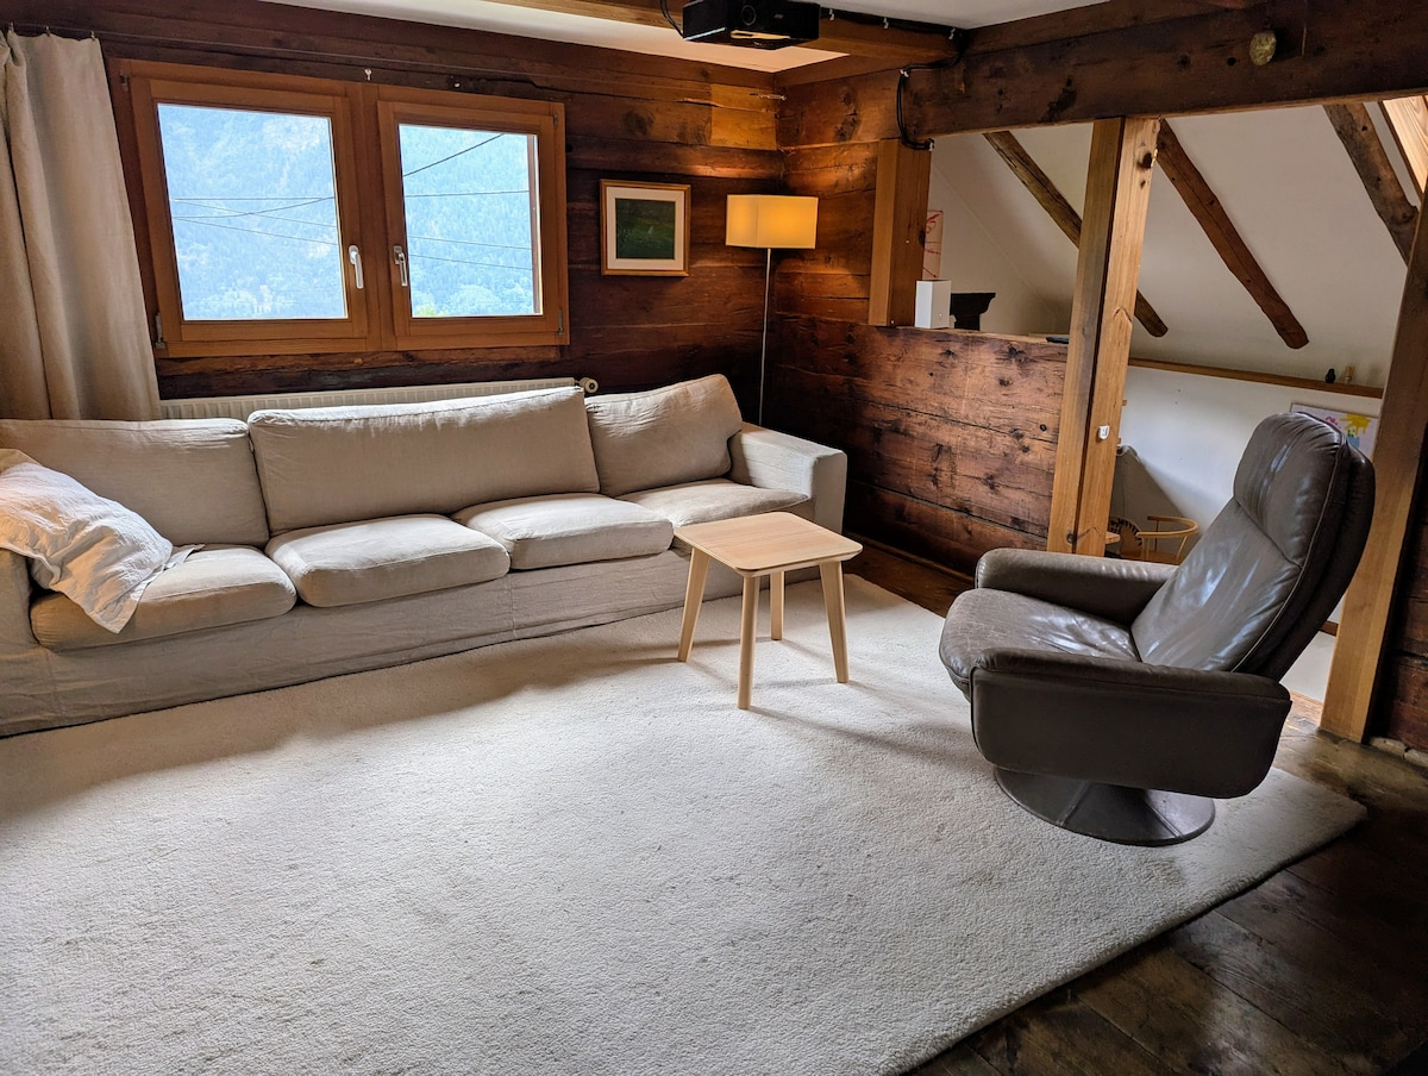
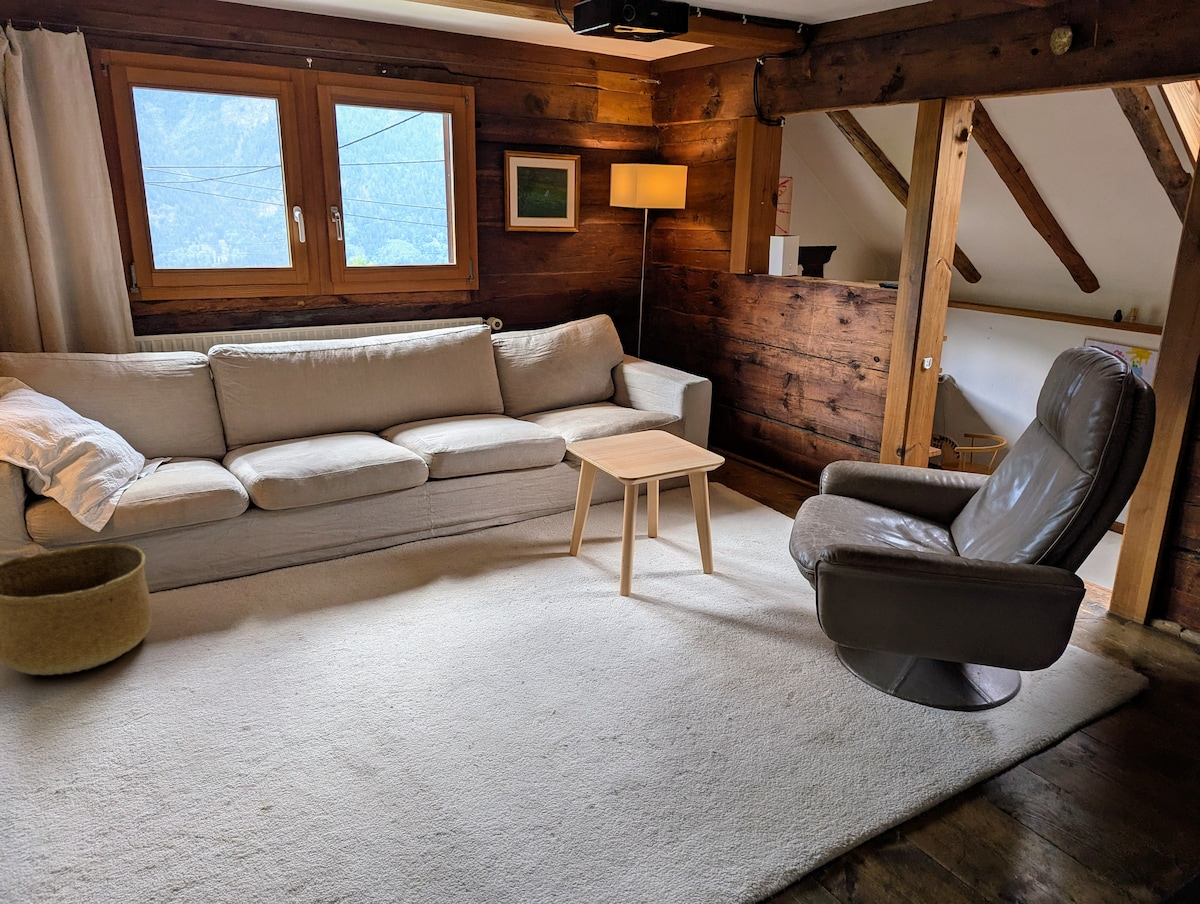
+ basket (72, 608)
